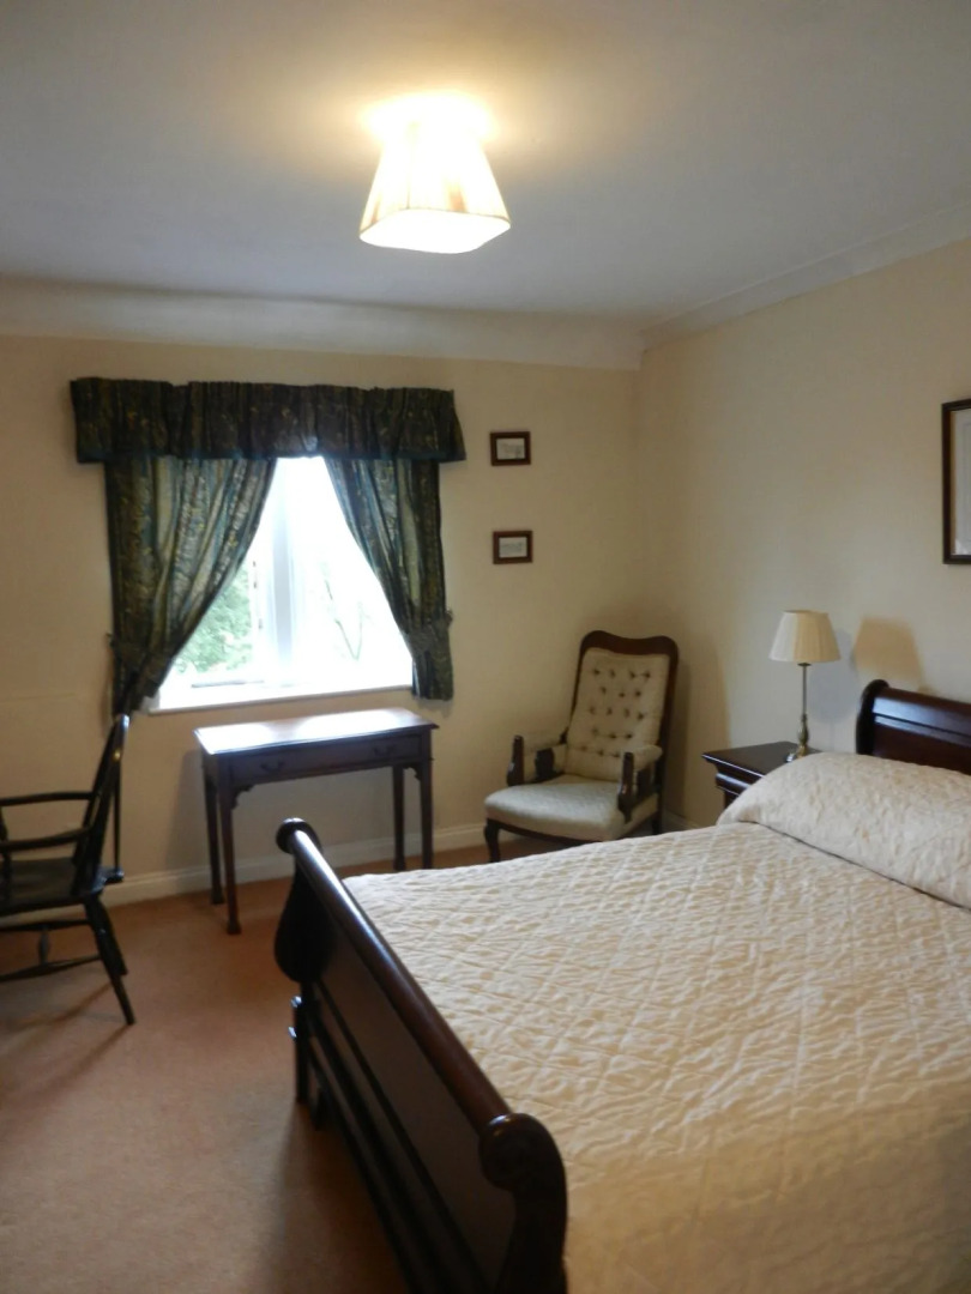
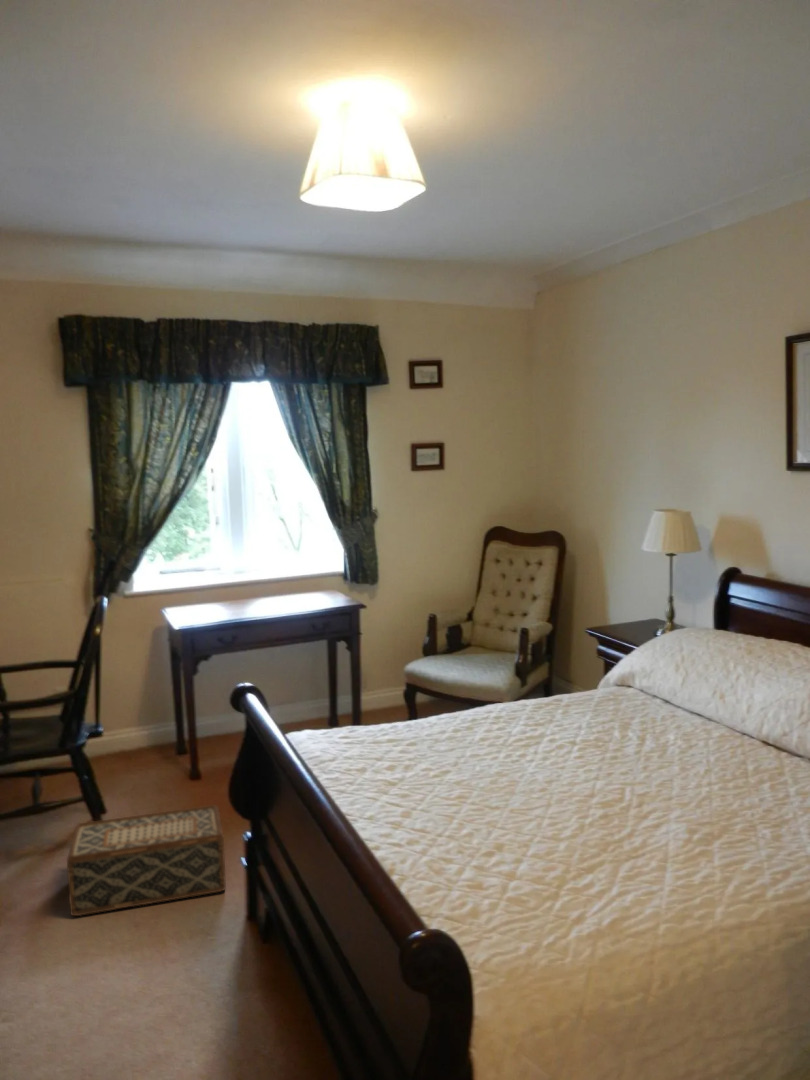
+ woven basket (149, 856)
